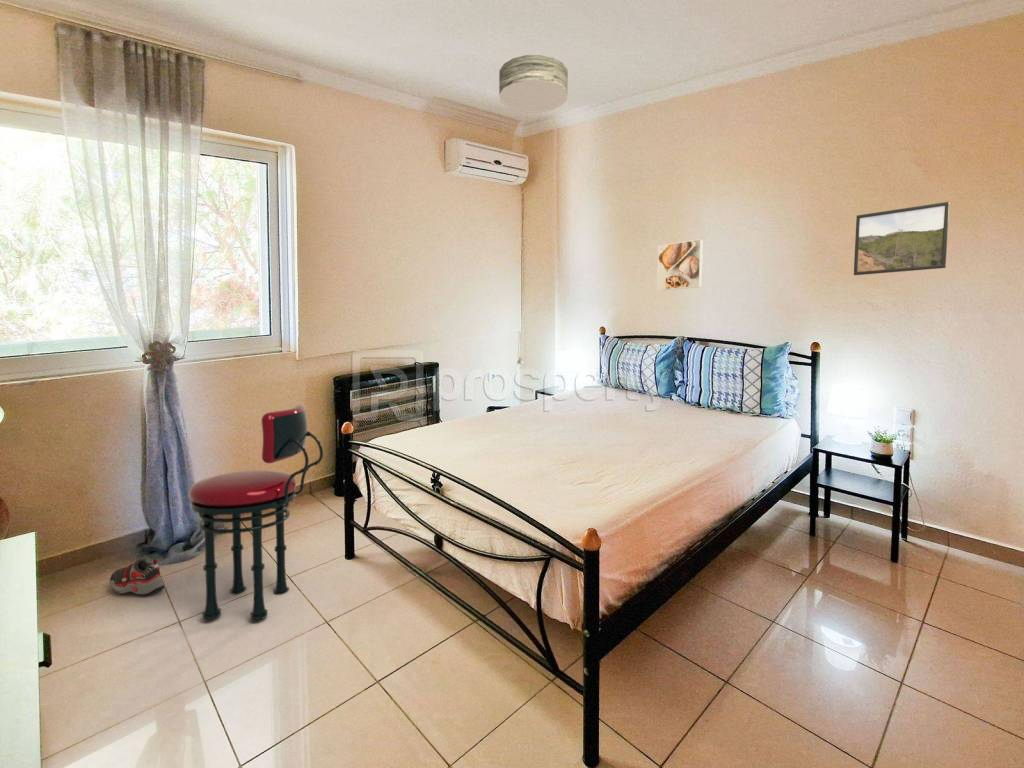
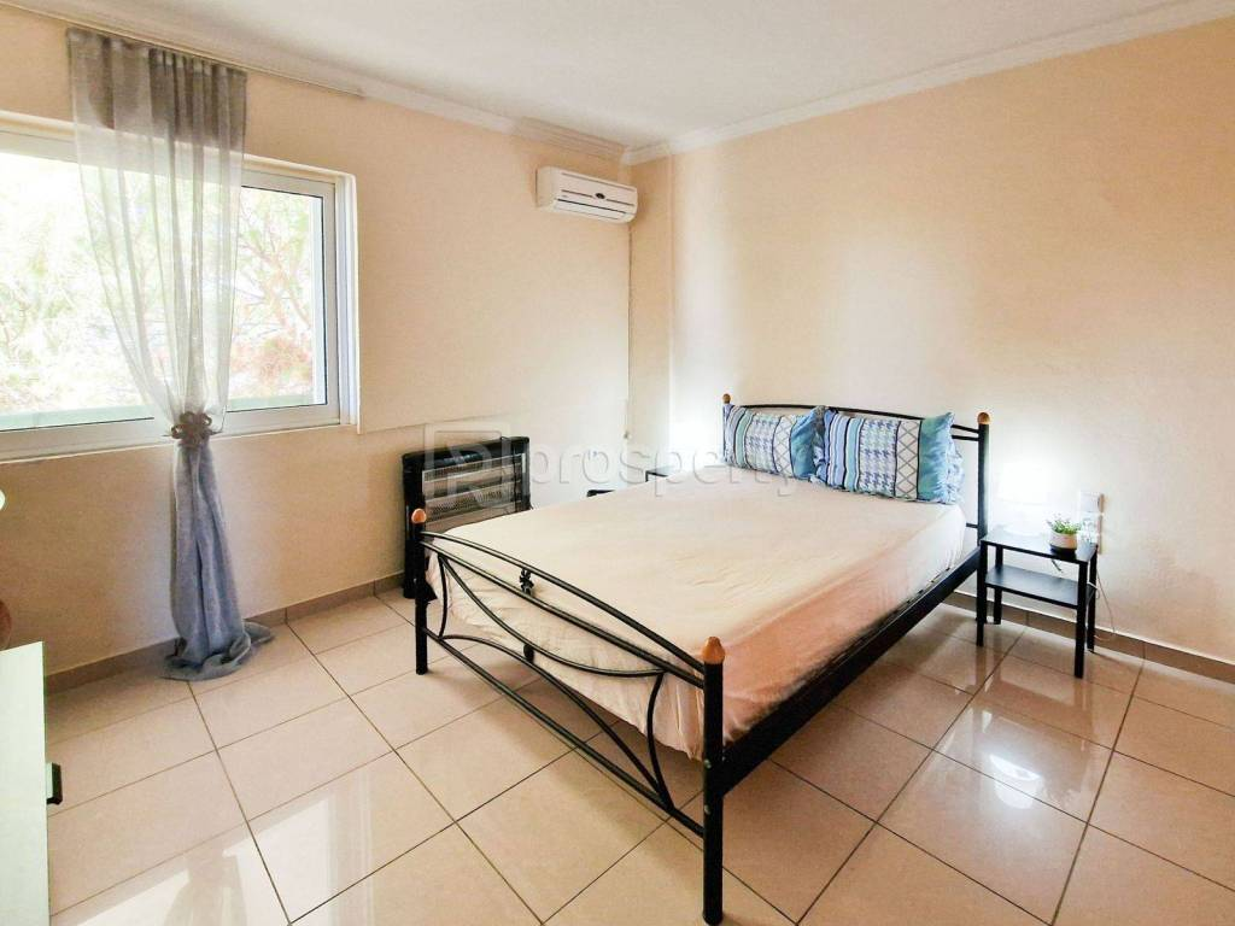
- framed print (679, 265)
- ceiling light (533, 85)
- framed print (899, 240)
- shoe (135, 574)
- stool (257, 507)
